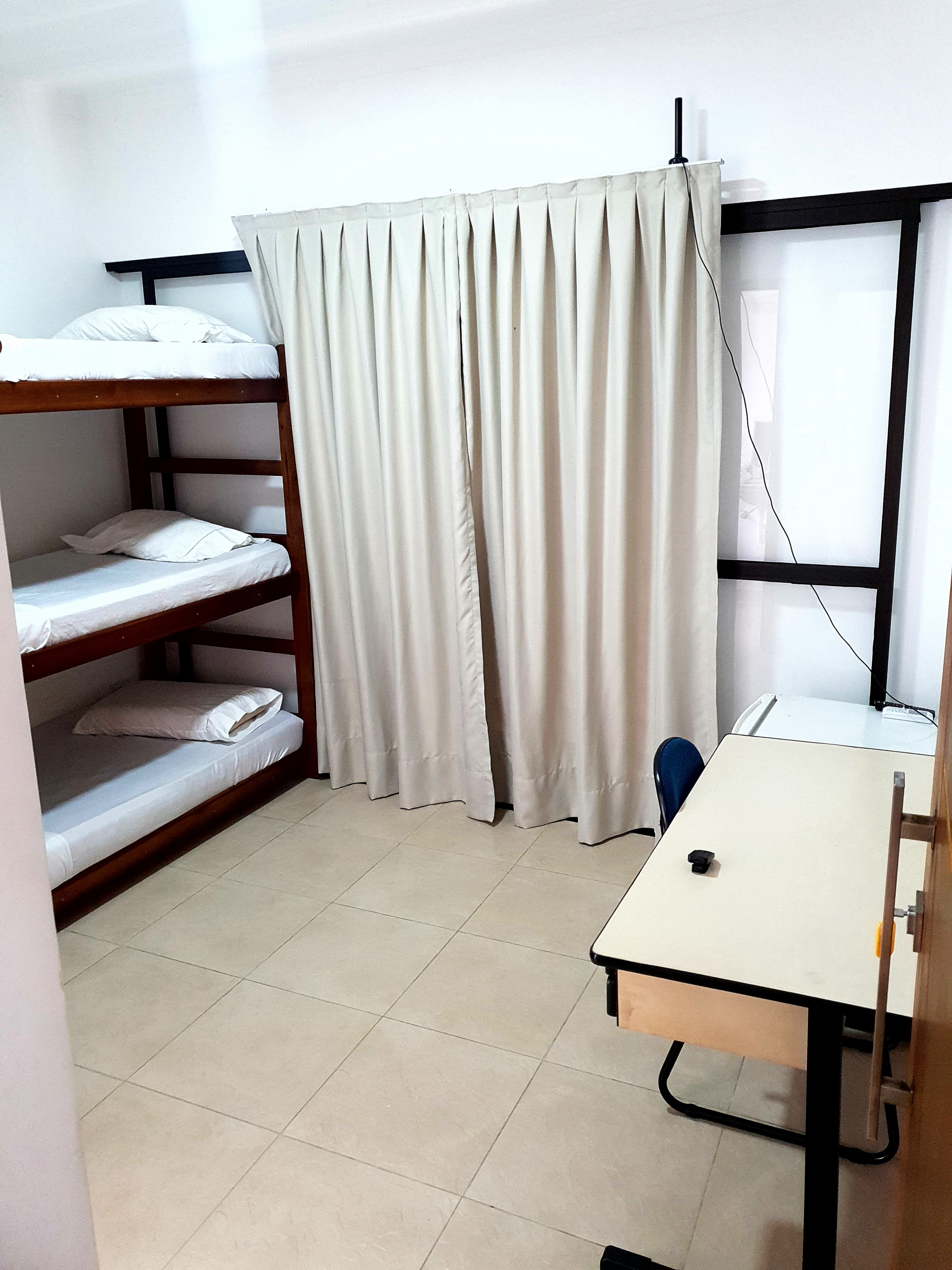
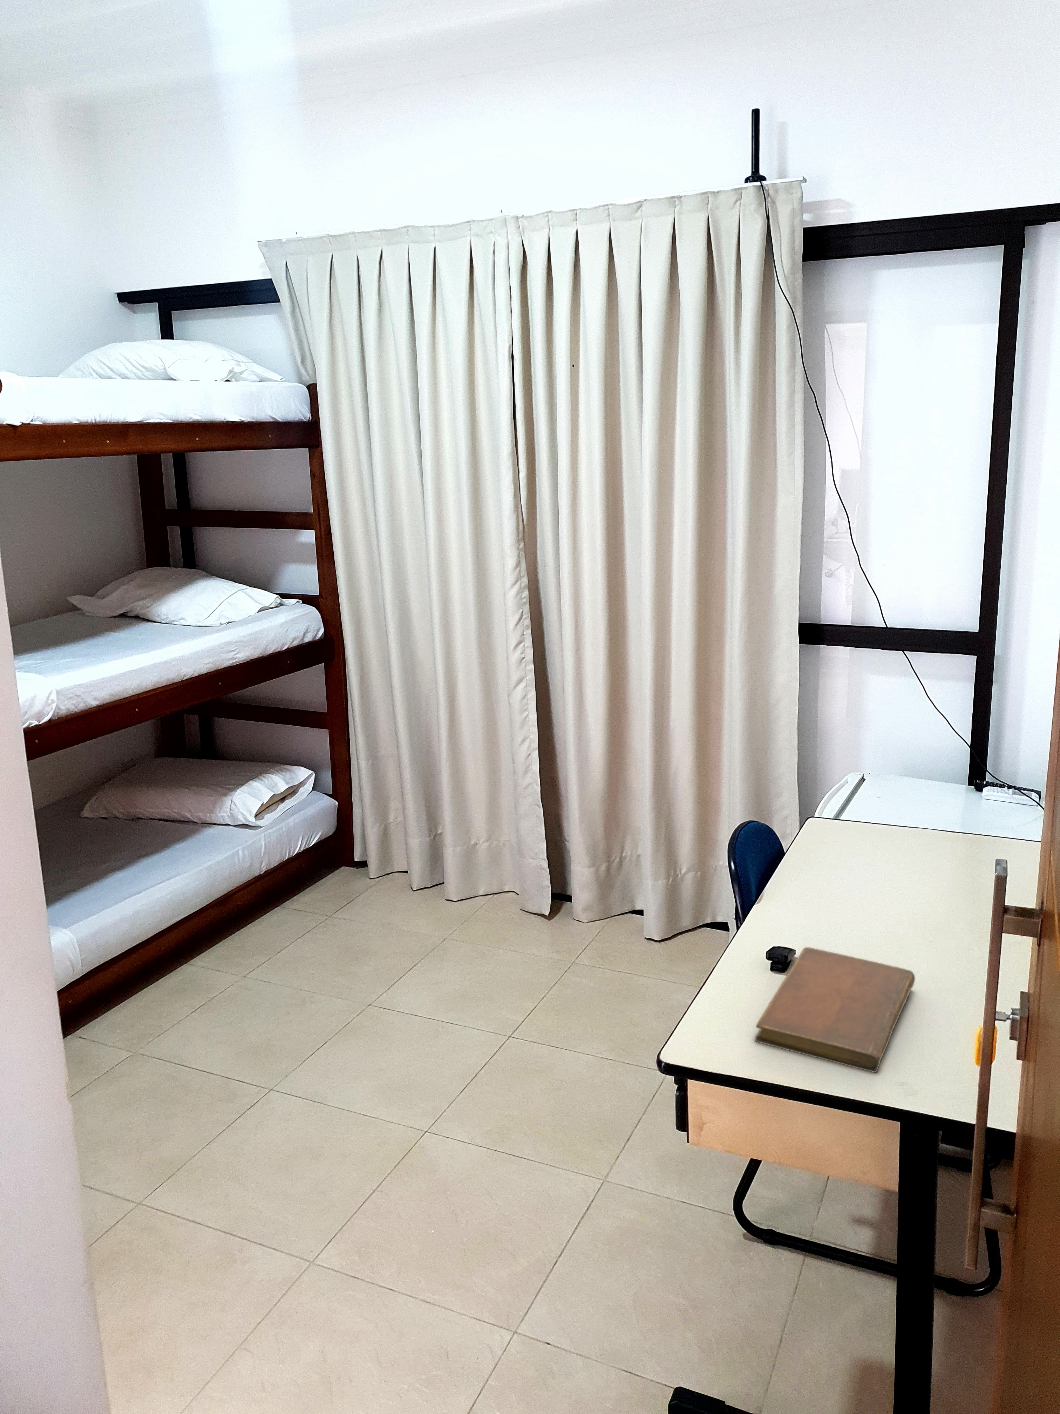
+ notebook (838, 1004)
